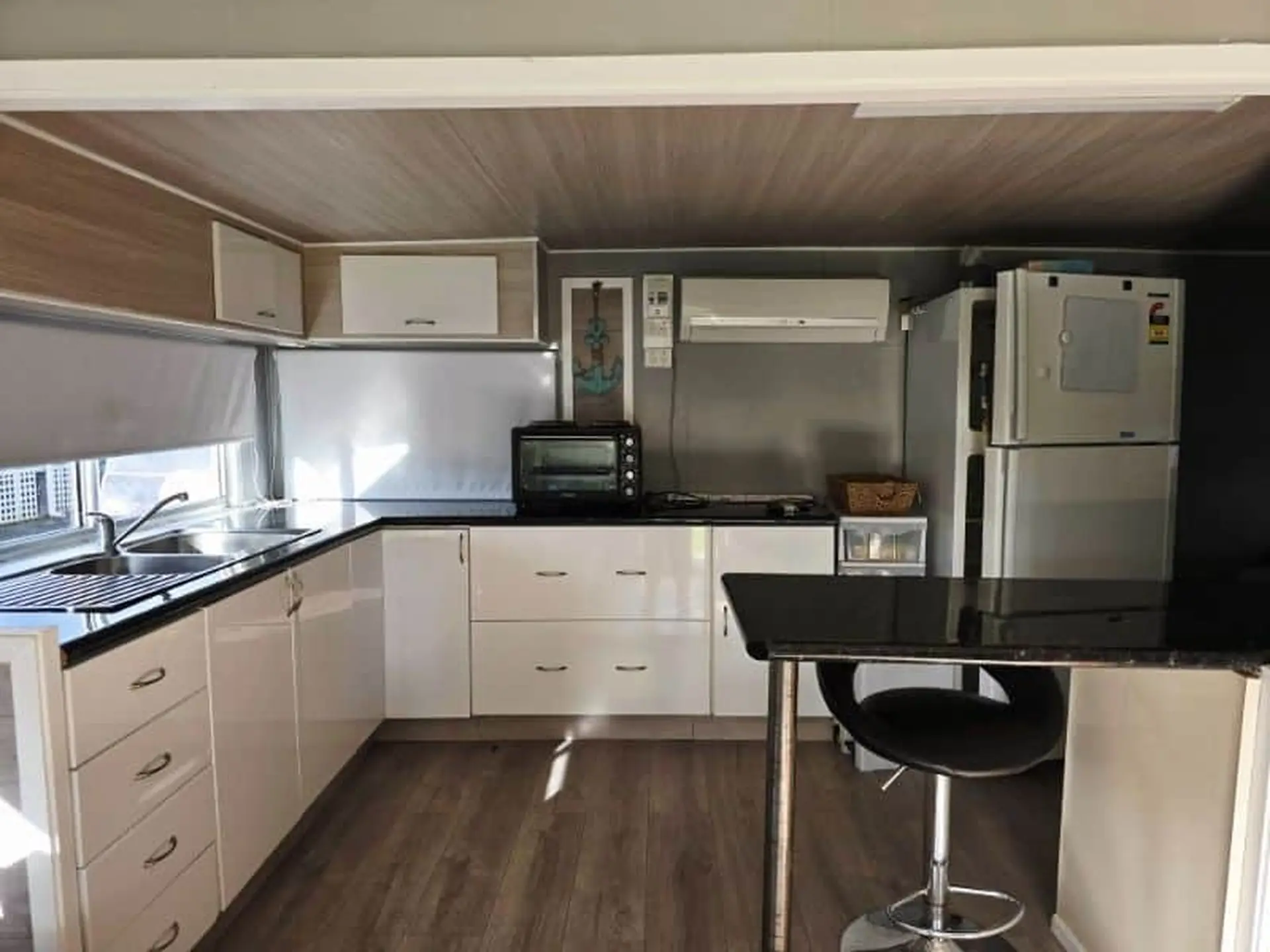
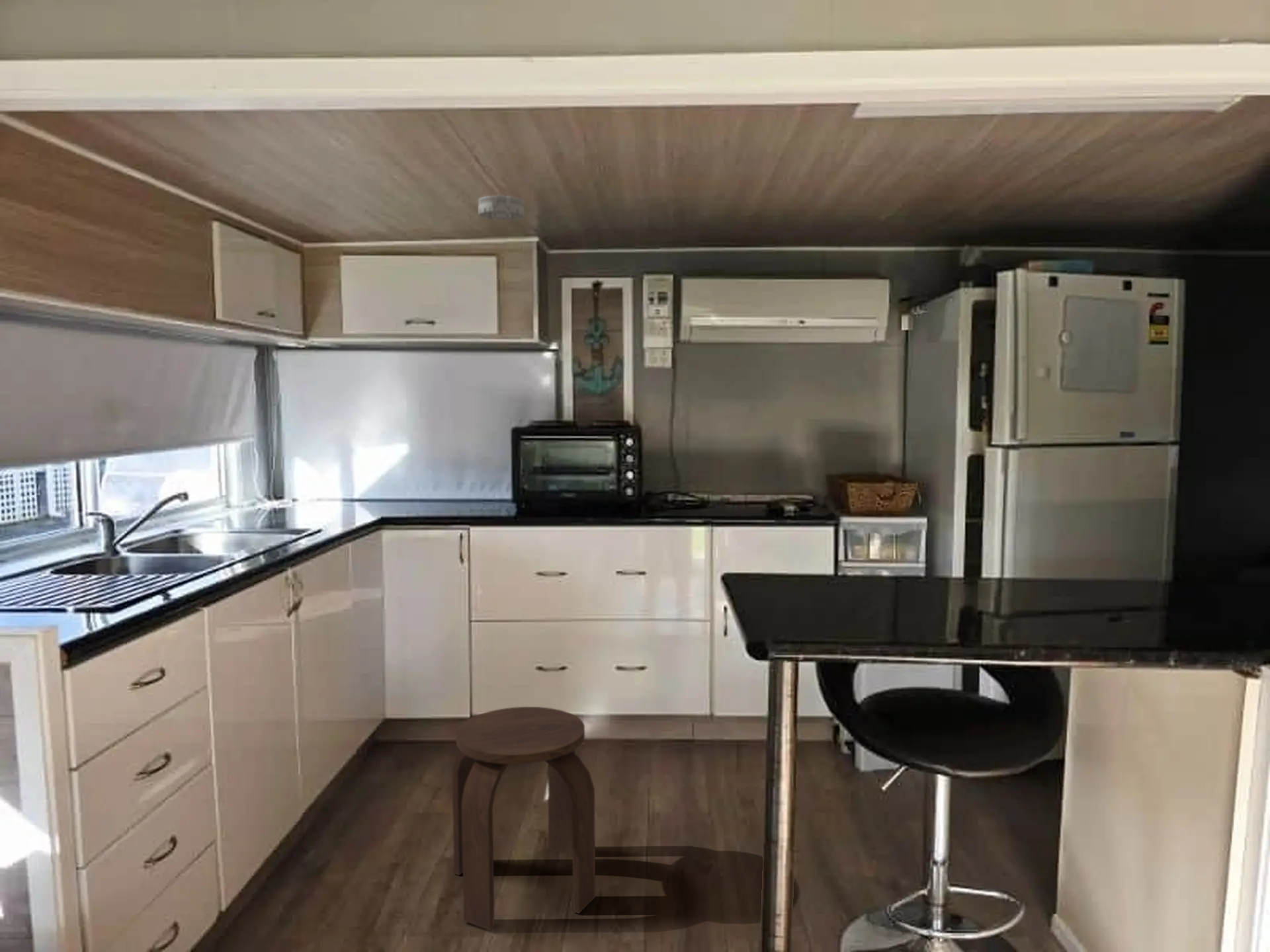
+ stool (548, 807)
+ smoke detector (501, 207)
